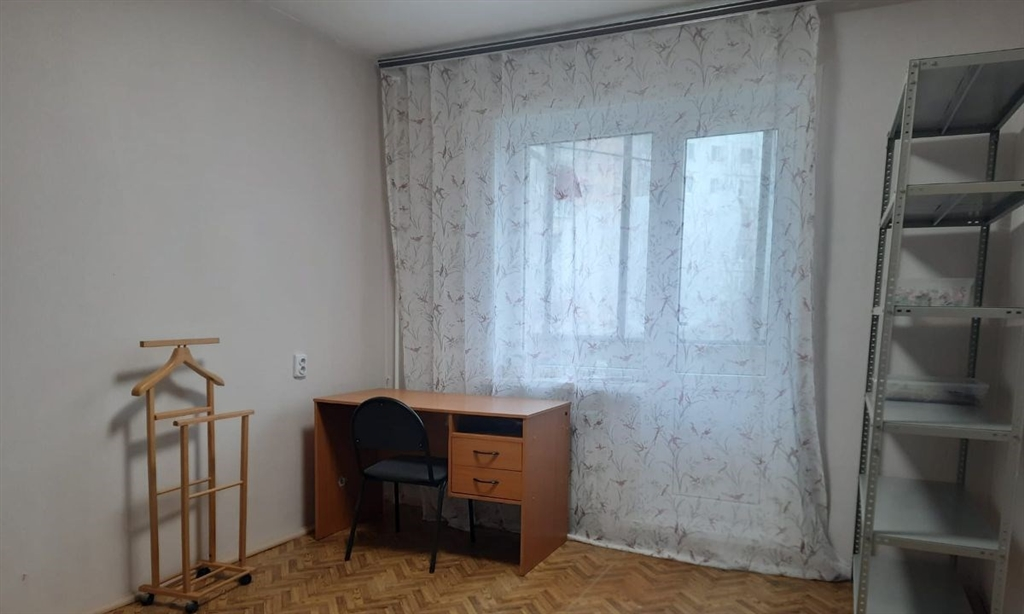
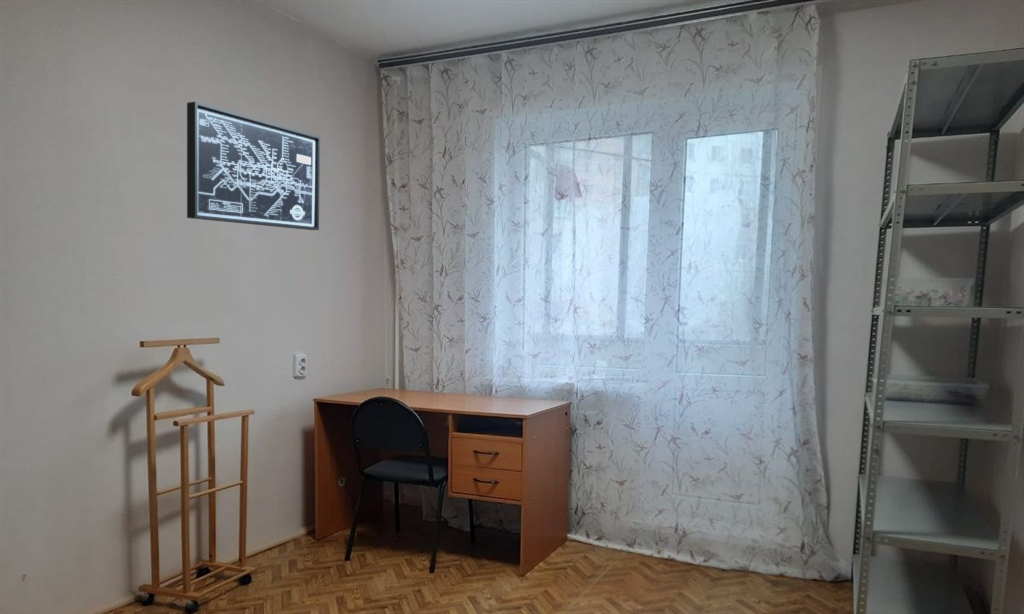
+ wall art (260, 173)
